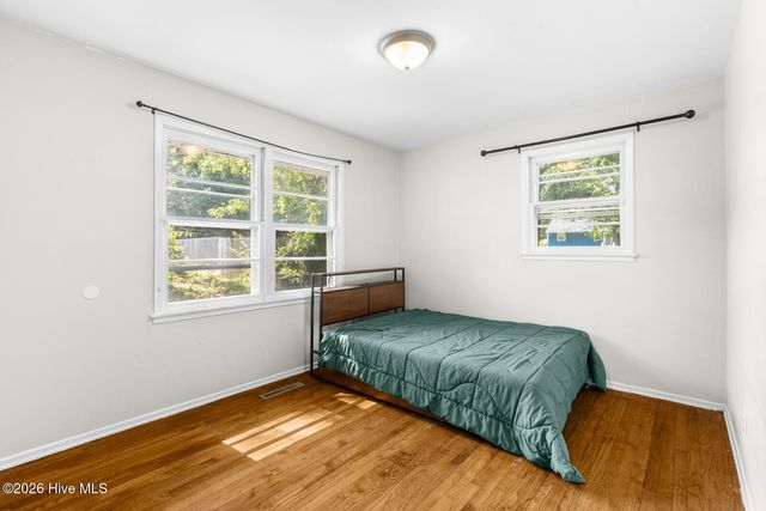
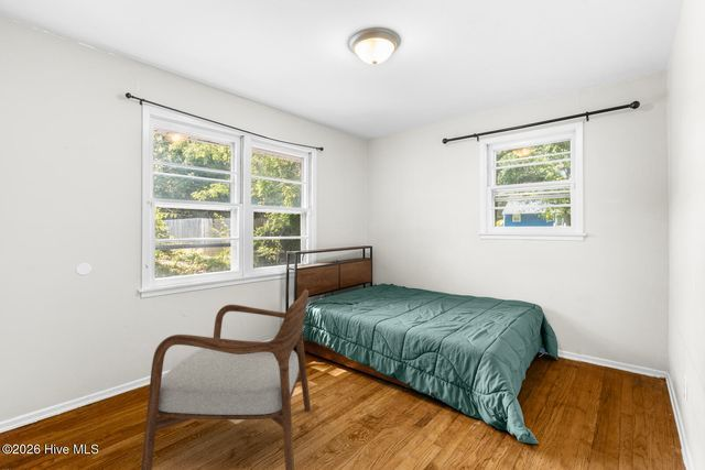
+ armchair (241, 365)
